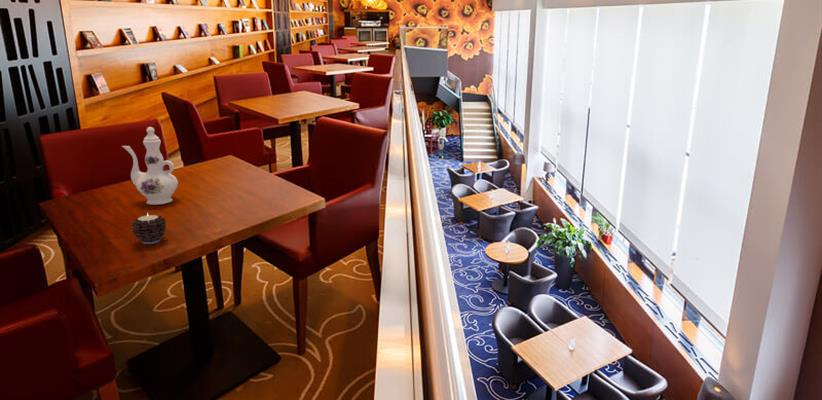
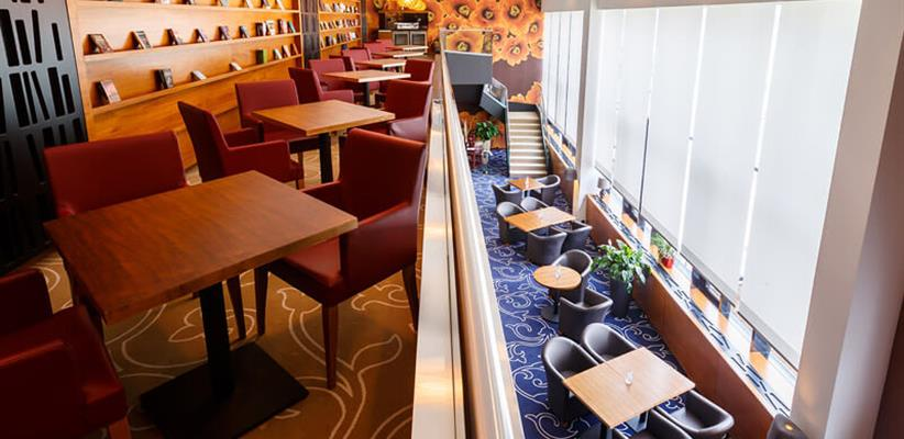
- chinaware (149, 165)
- candle (149, 226)
